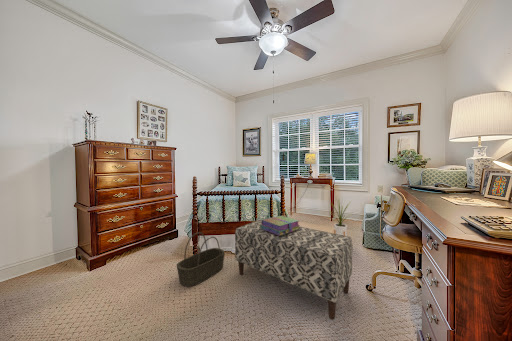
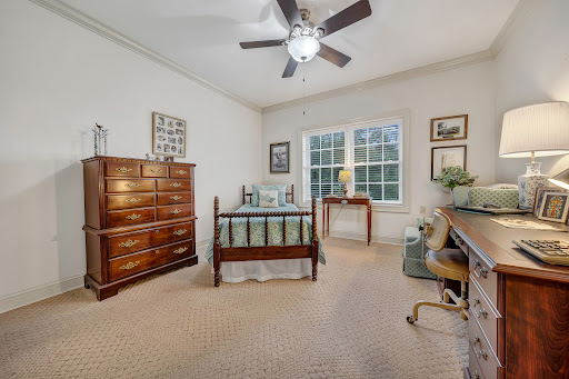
- basket (202, 254)
- house plant (340, 219)
- stack of books (280, 225)
- bench (289, 257)
